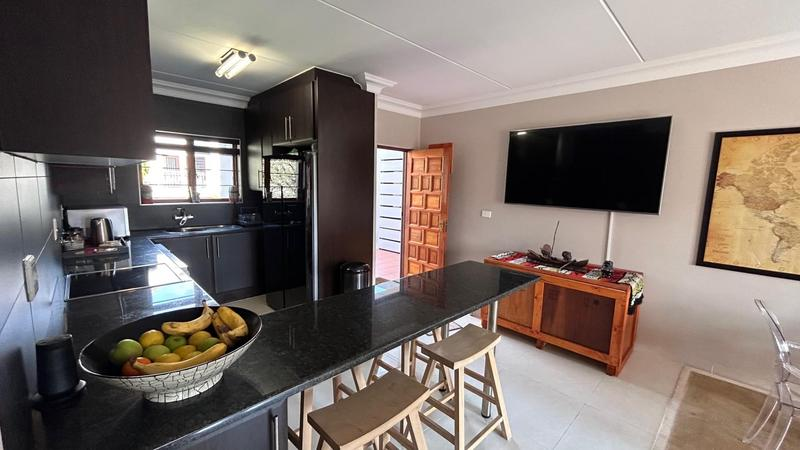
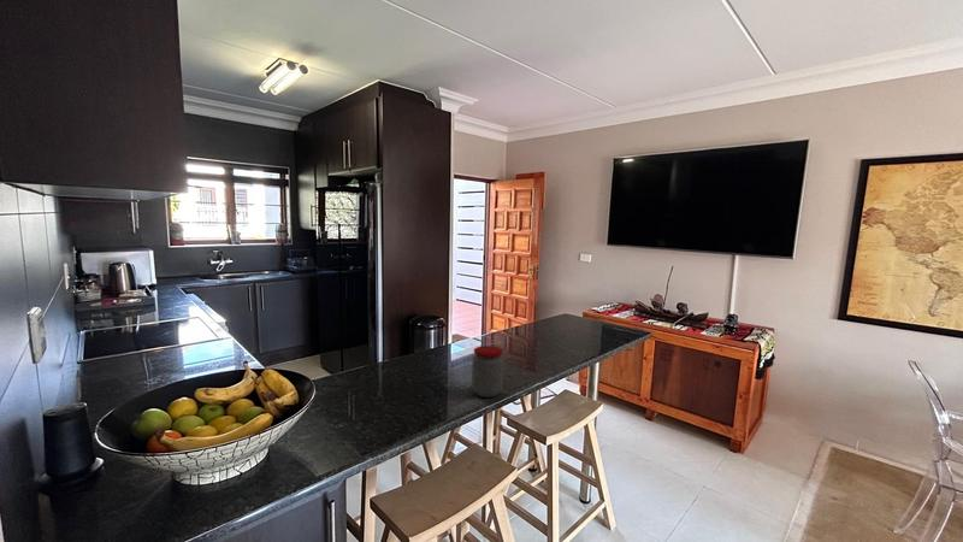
+ jar (488, 370)
